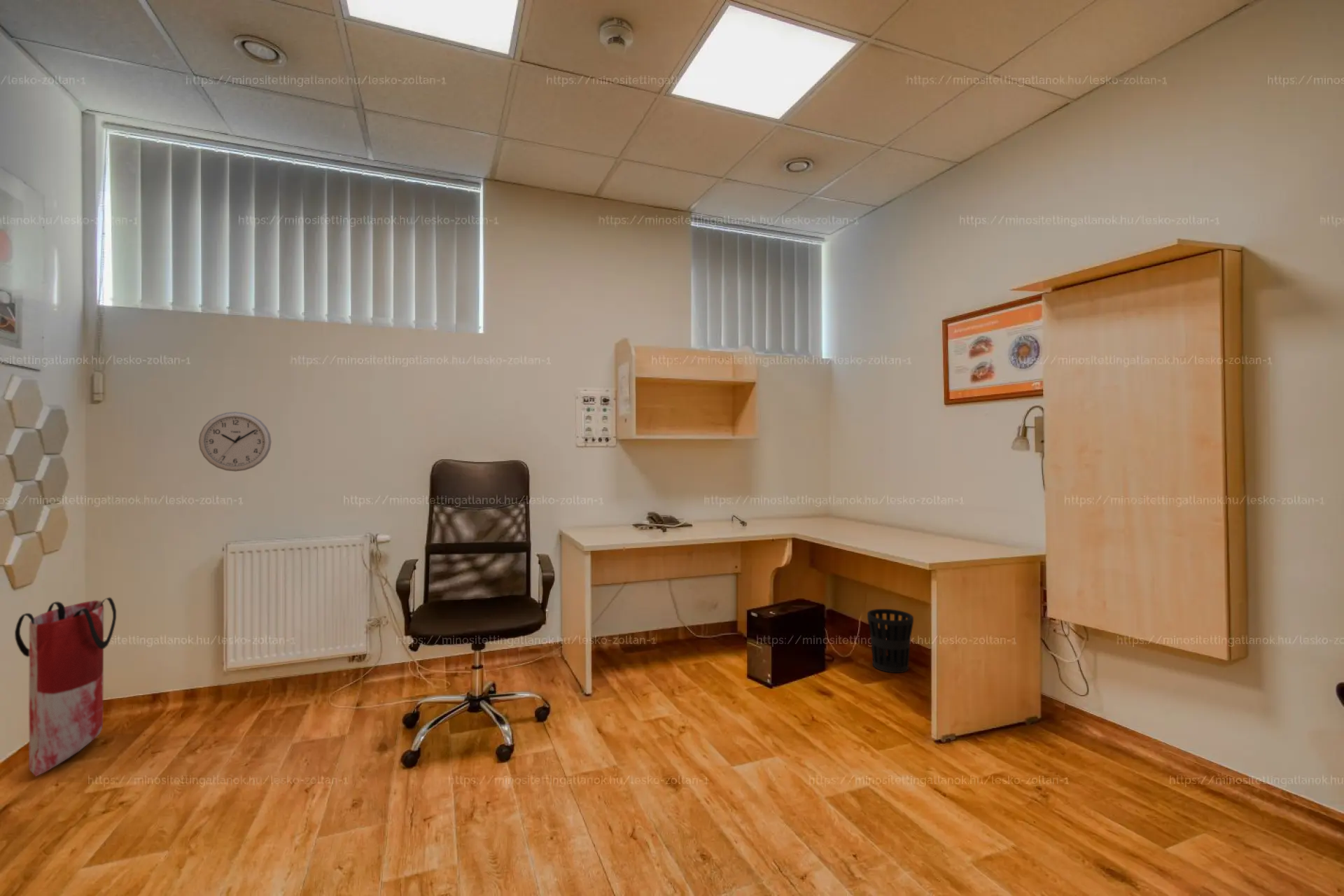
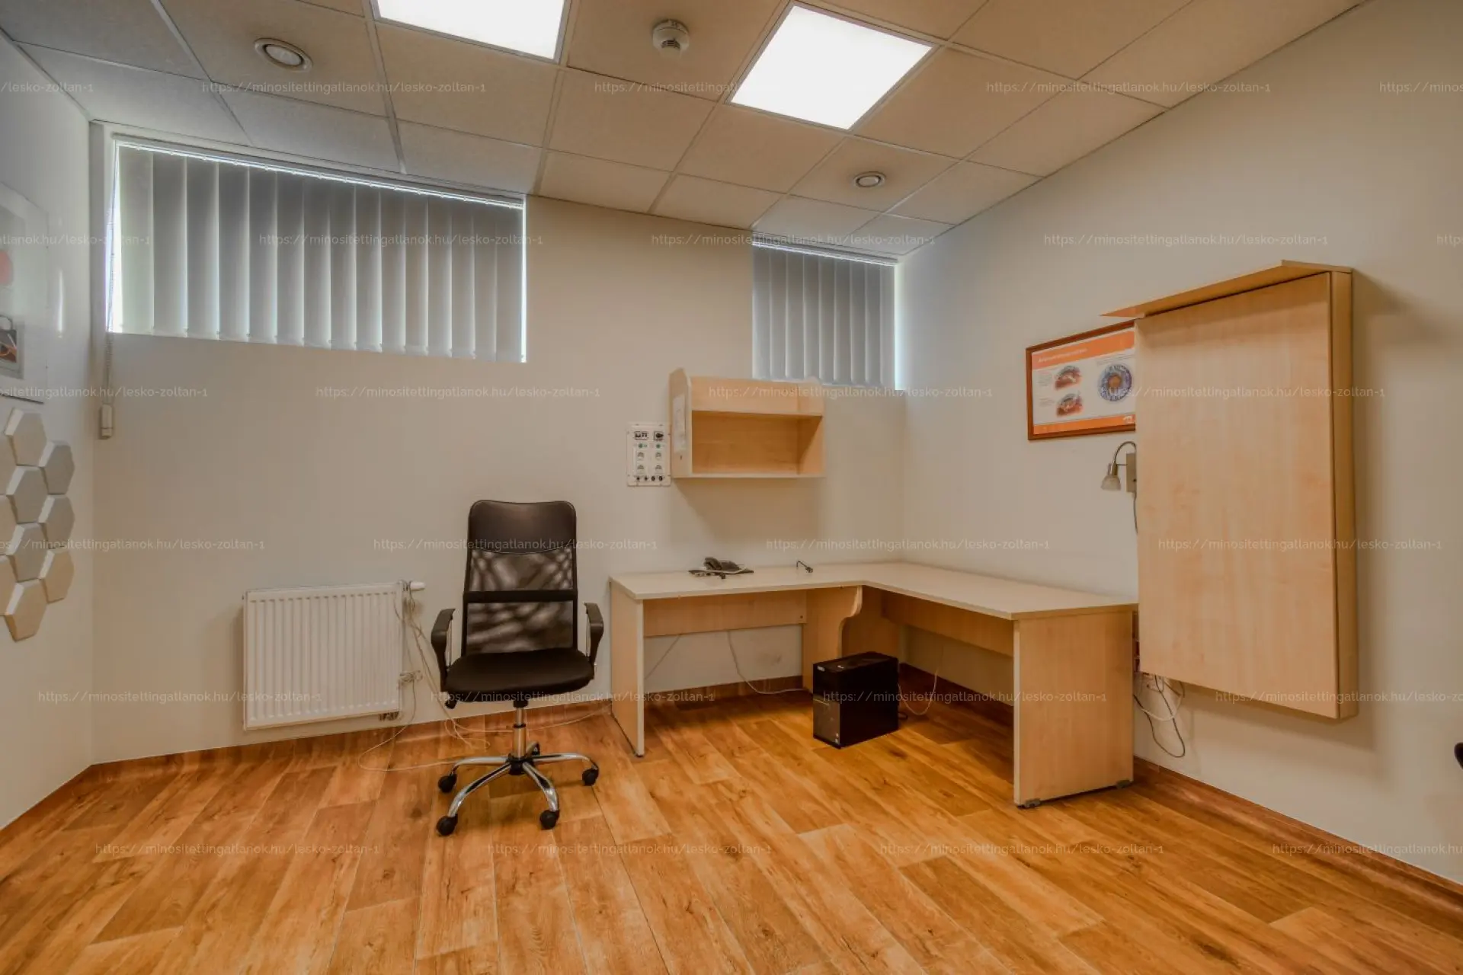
- bag (68, 680)
- wall clock (235, 441)
- wastebasket (890, 640)
